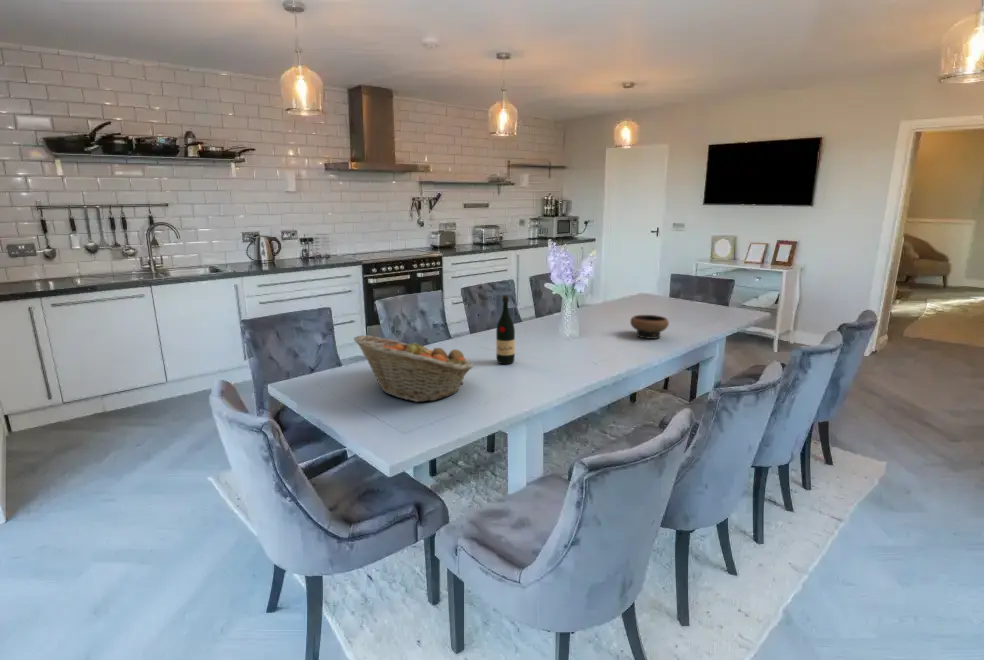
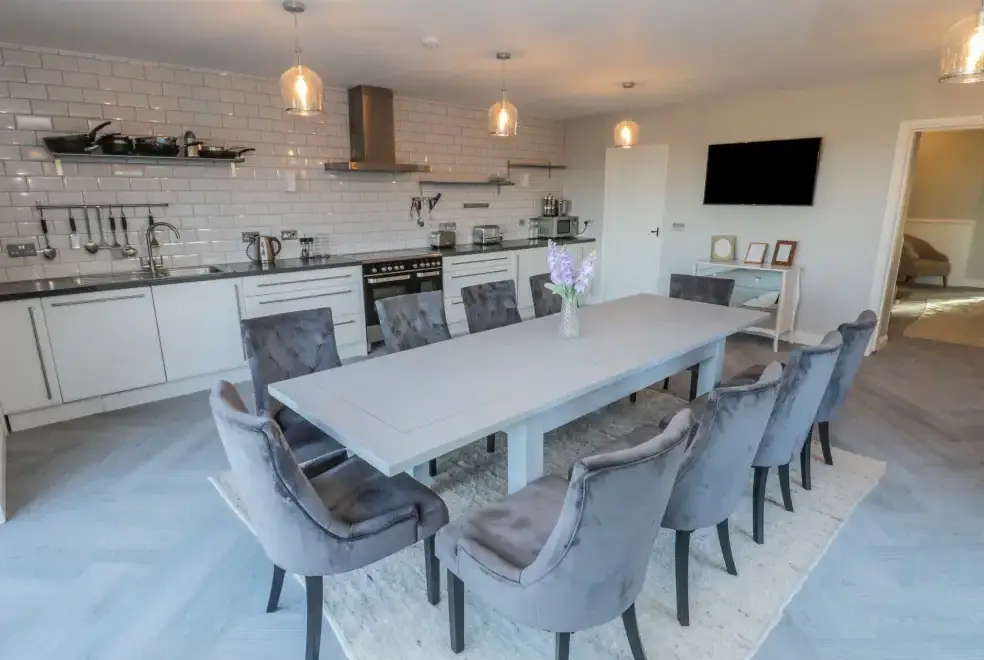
- fruit basket (413, 361)
- wine bottle (505, 329)
- bowl (649, 327)
